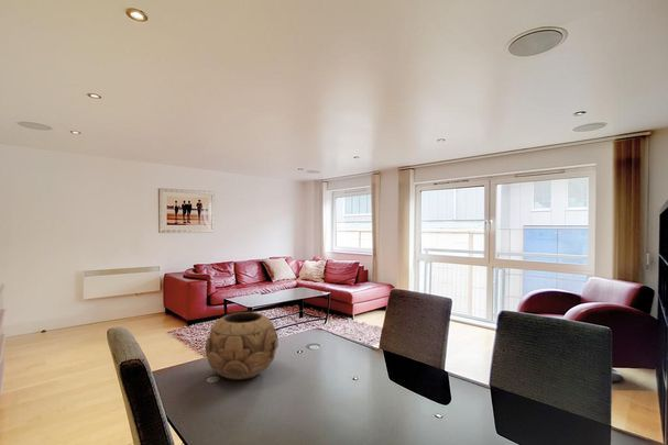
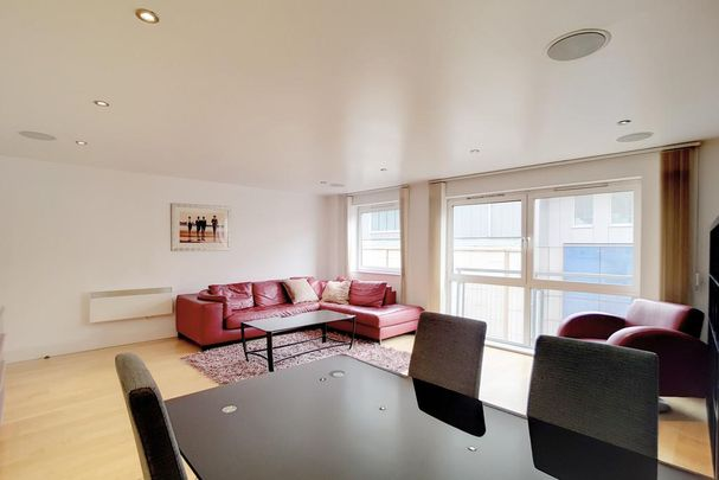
- decorative bowl (242, 344)
